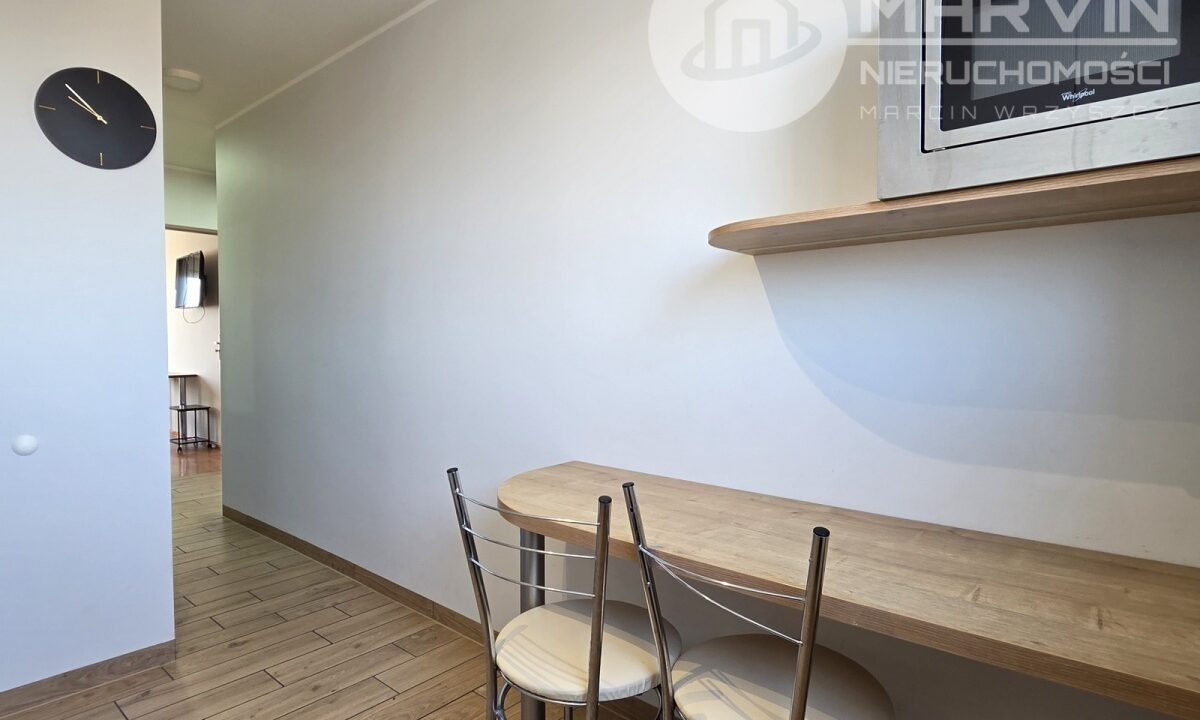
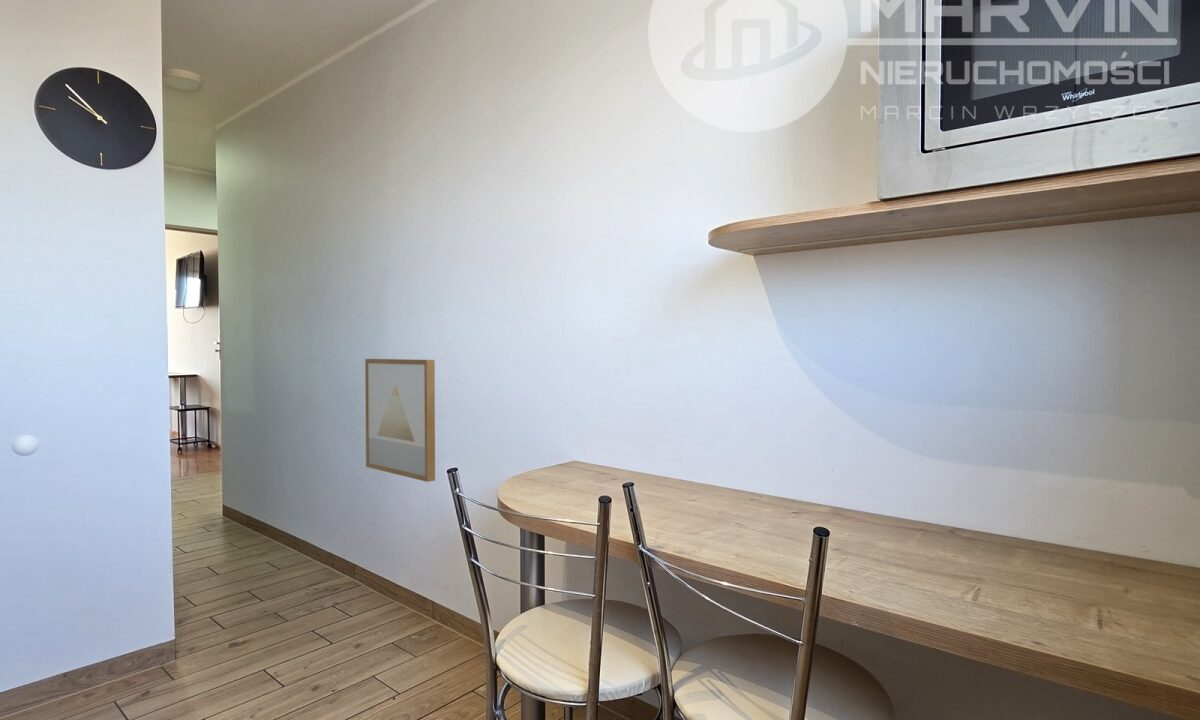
+ wall art (398, 416)
